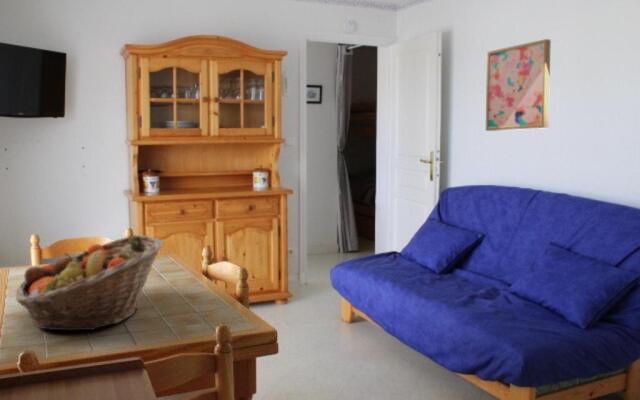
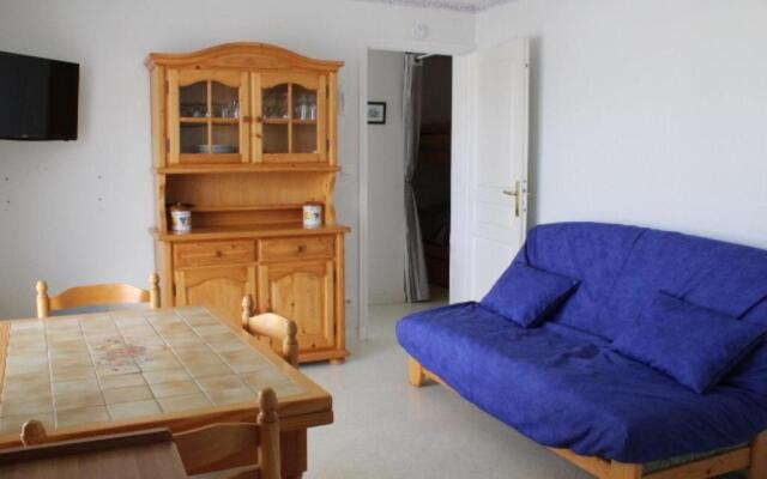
- wall art (516, 87)
- fruit basket (91, 278)
